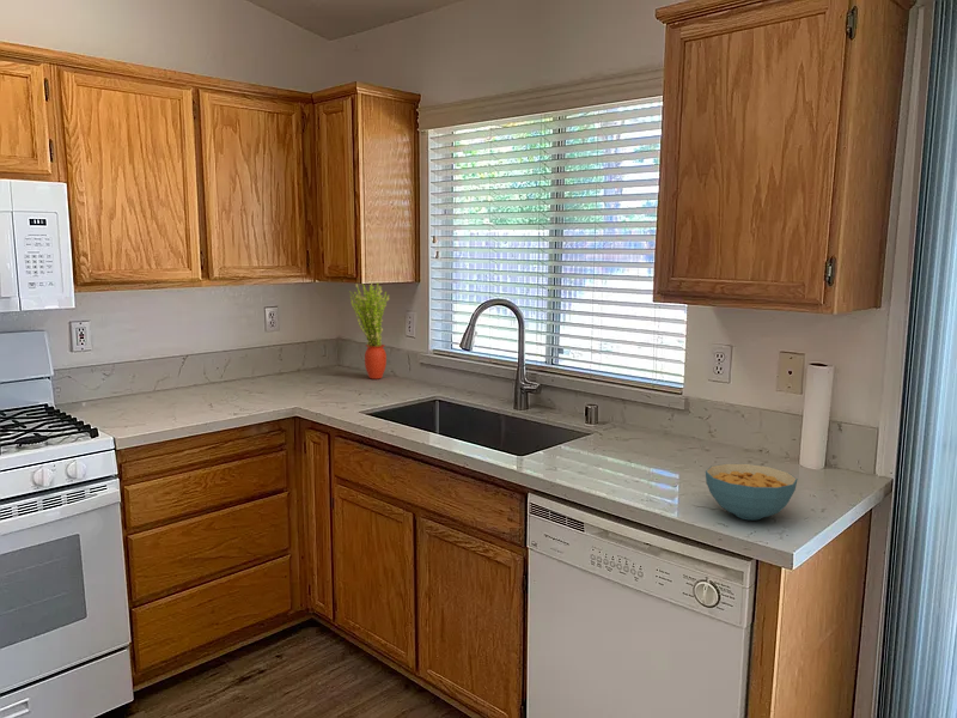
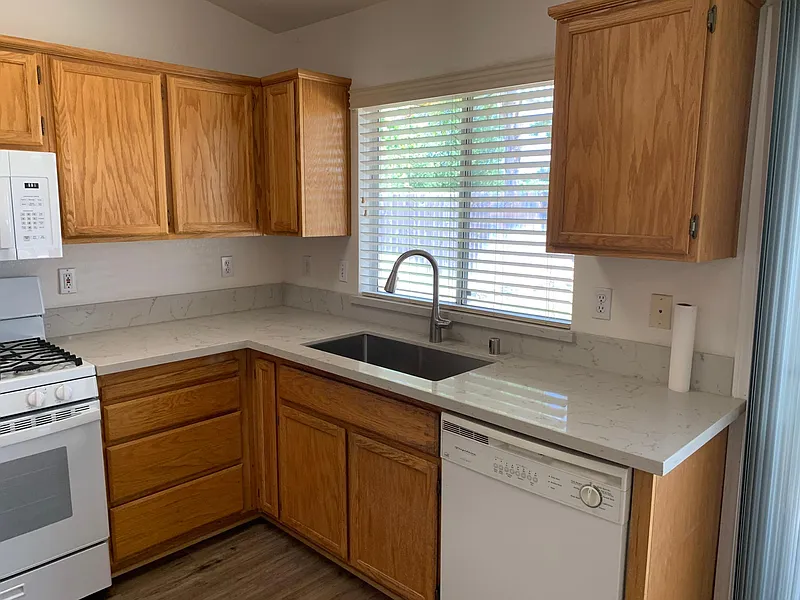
- potted plant (367, 329)
- cereal bowl (749, 495)
